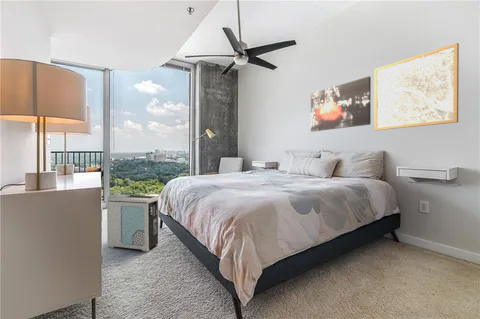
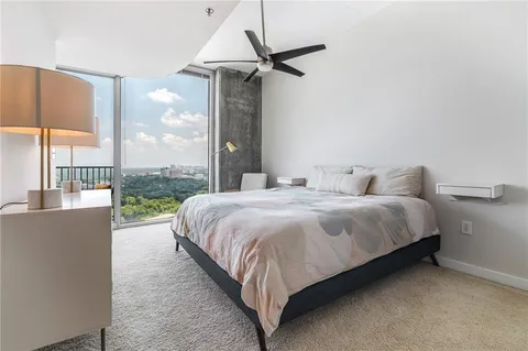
- wall art (337, 107)
- air purifier (133, 221)
- wall art (411, 92)
